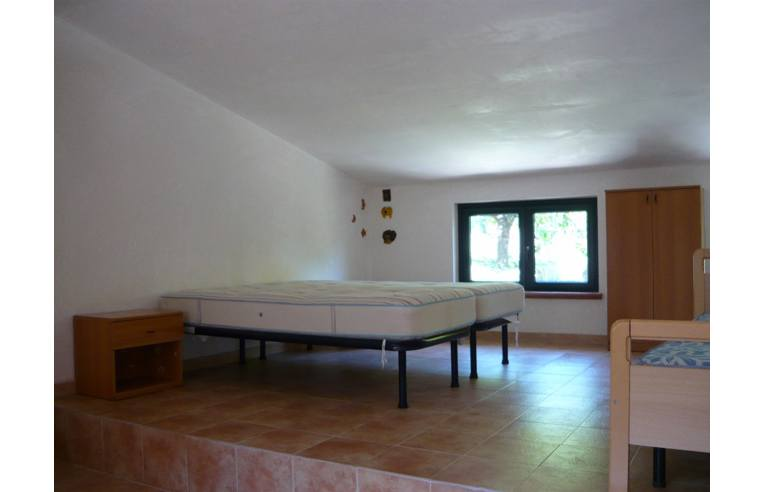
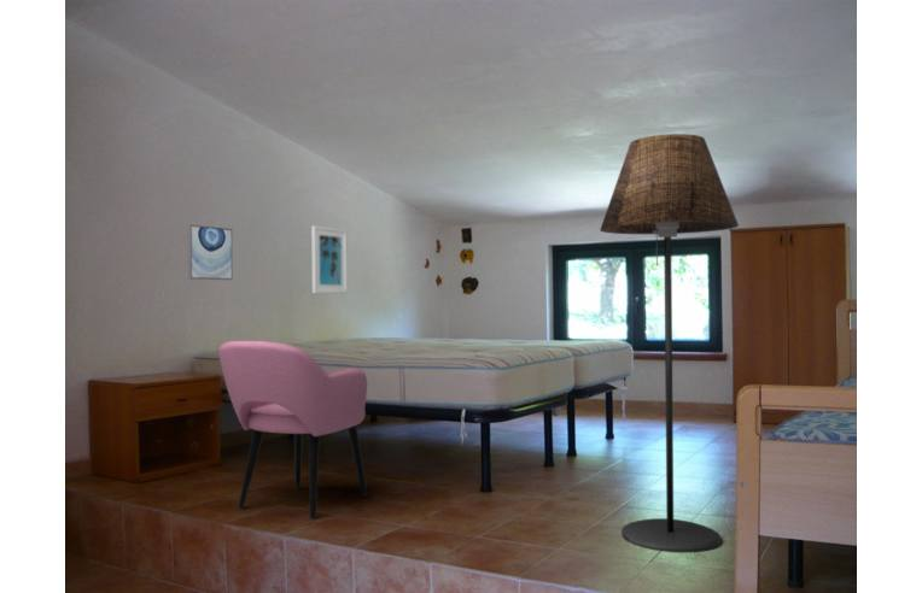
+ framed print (329, 260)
+ floor lamp (669, 339)
+ armchair (296, 421)
+ wall art (210, 253)
